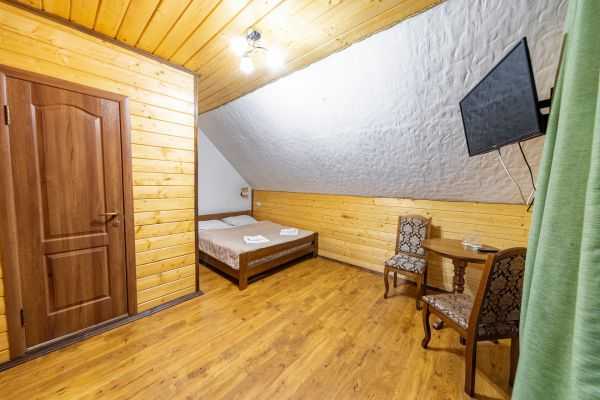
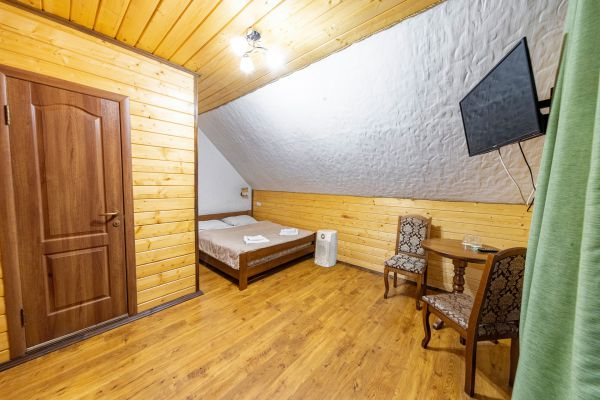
+ air purifier (327, 247)
